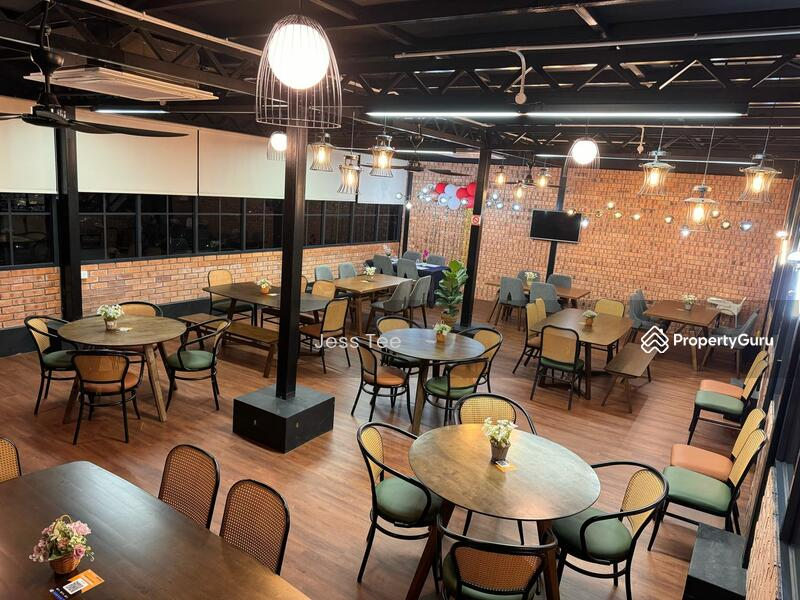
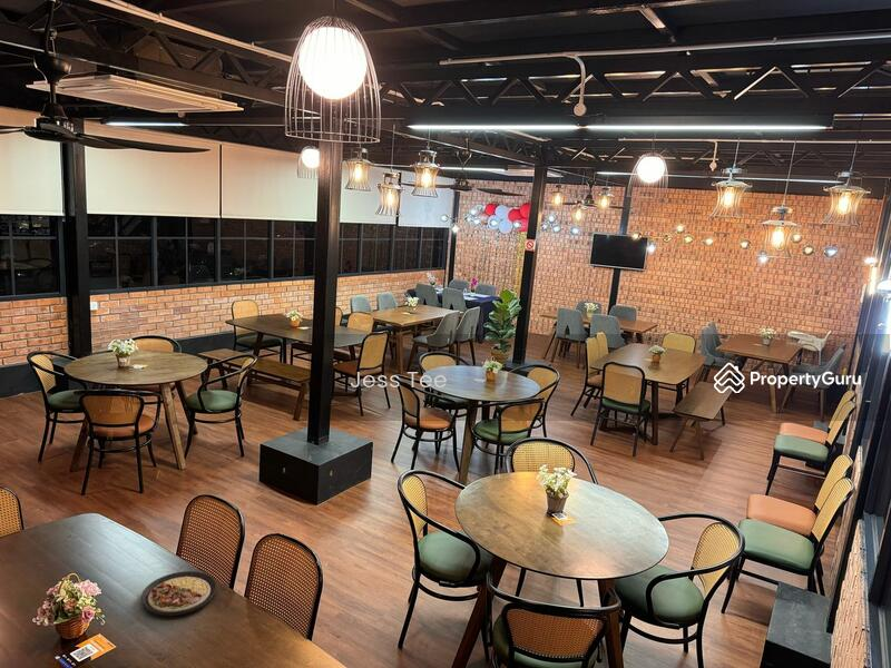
+ plate (179, 591)
